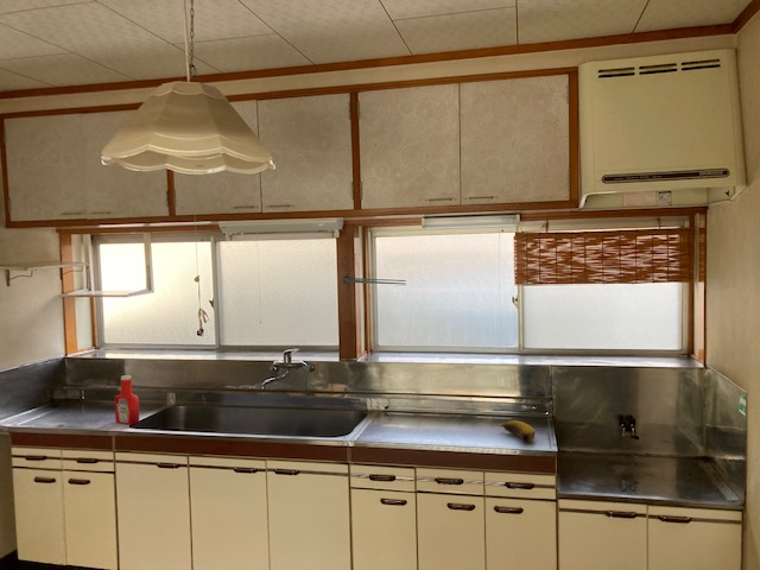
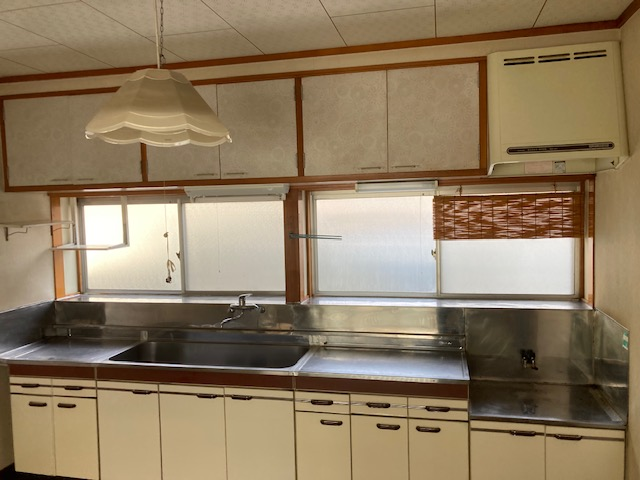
- banana (514, 431)
- soap bottle (126, 399)
